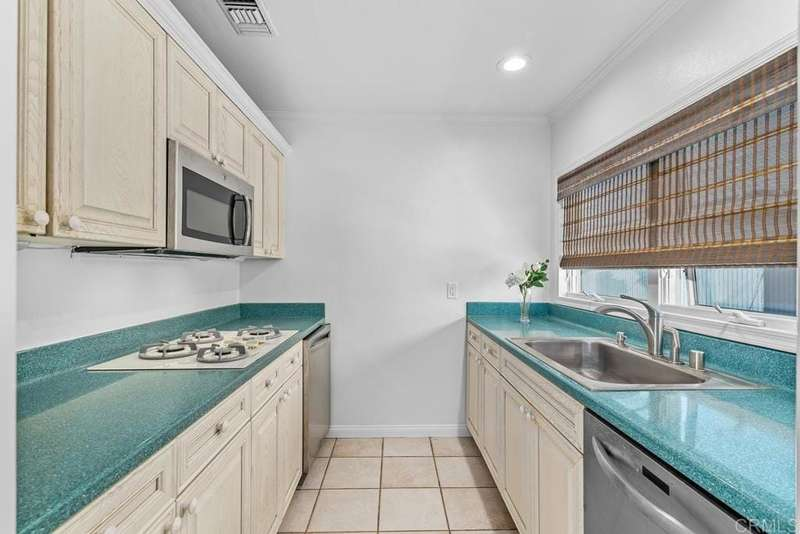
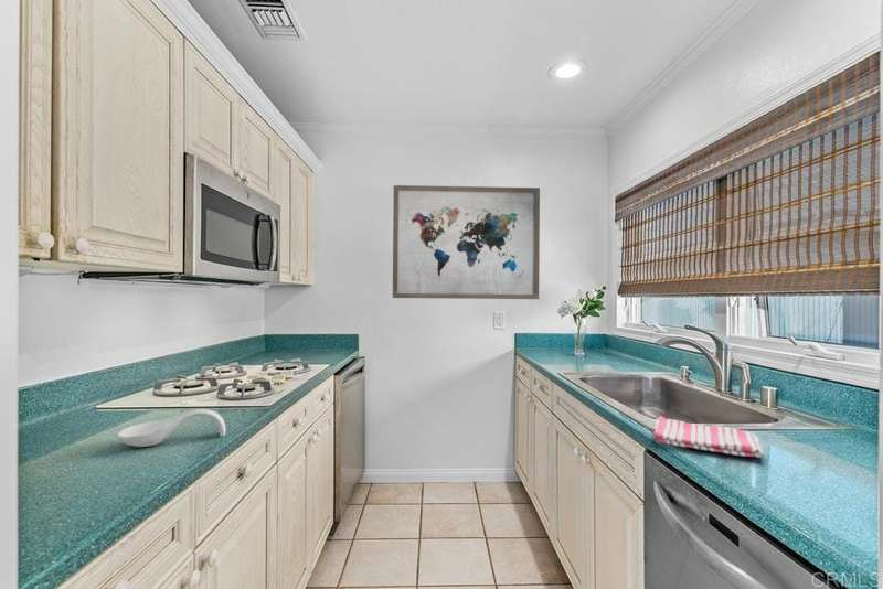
+ dish towel (704, 435)
+ spoon rest (173, 426)
+ wall art (466, 242)
